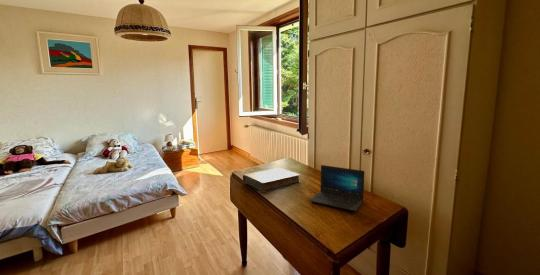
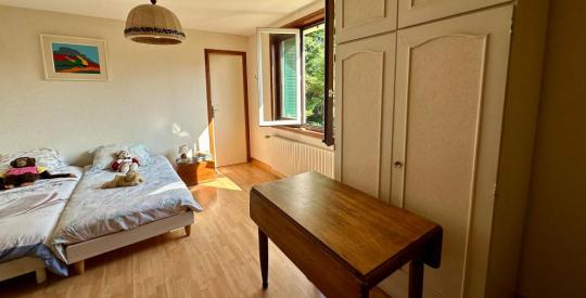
- laptop (336, 186)
- book (271, 177)
